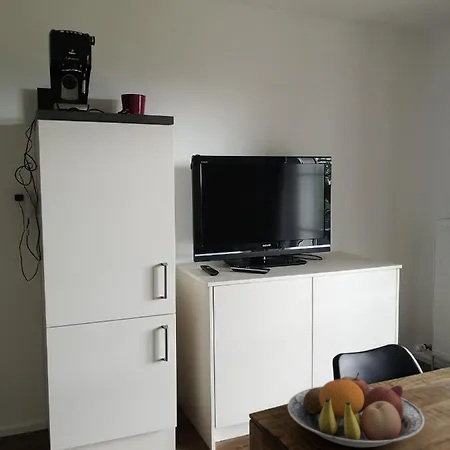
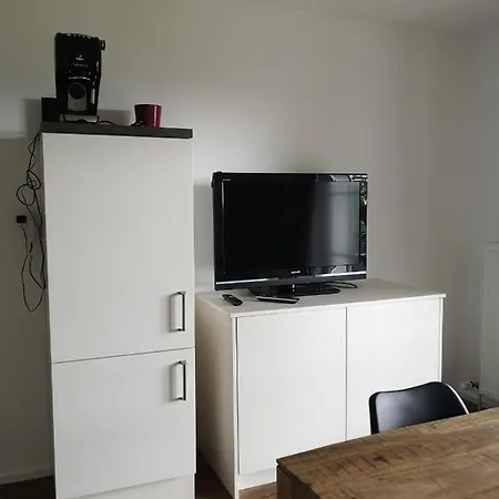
- fruit bowl (353, 404)
